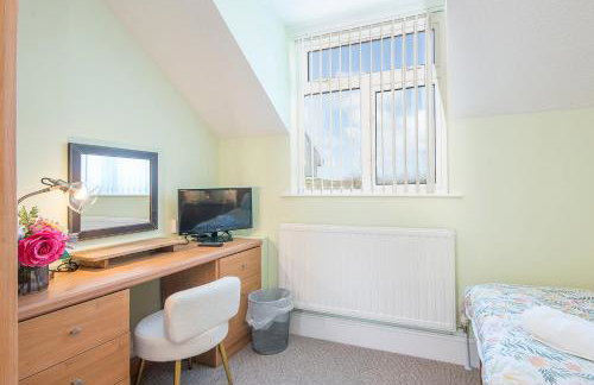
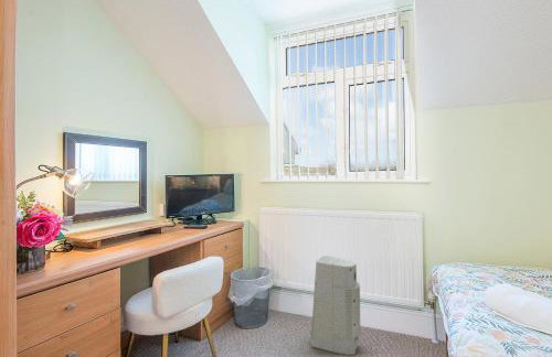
+ air purifier (336, 302)
